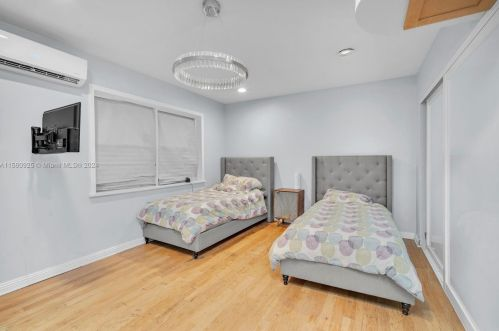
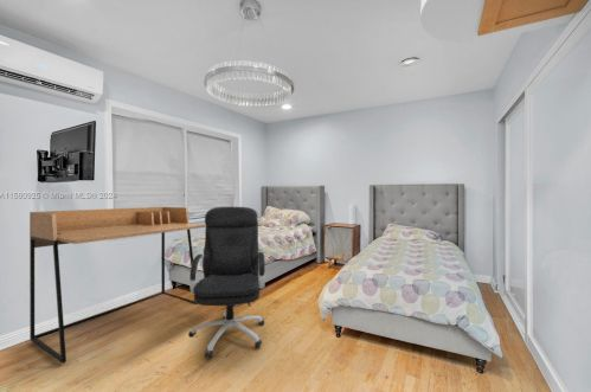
+ desk (124, 237)
+ office chair (227, 270)
